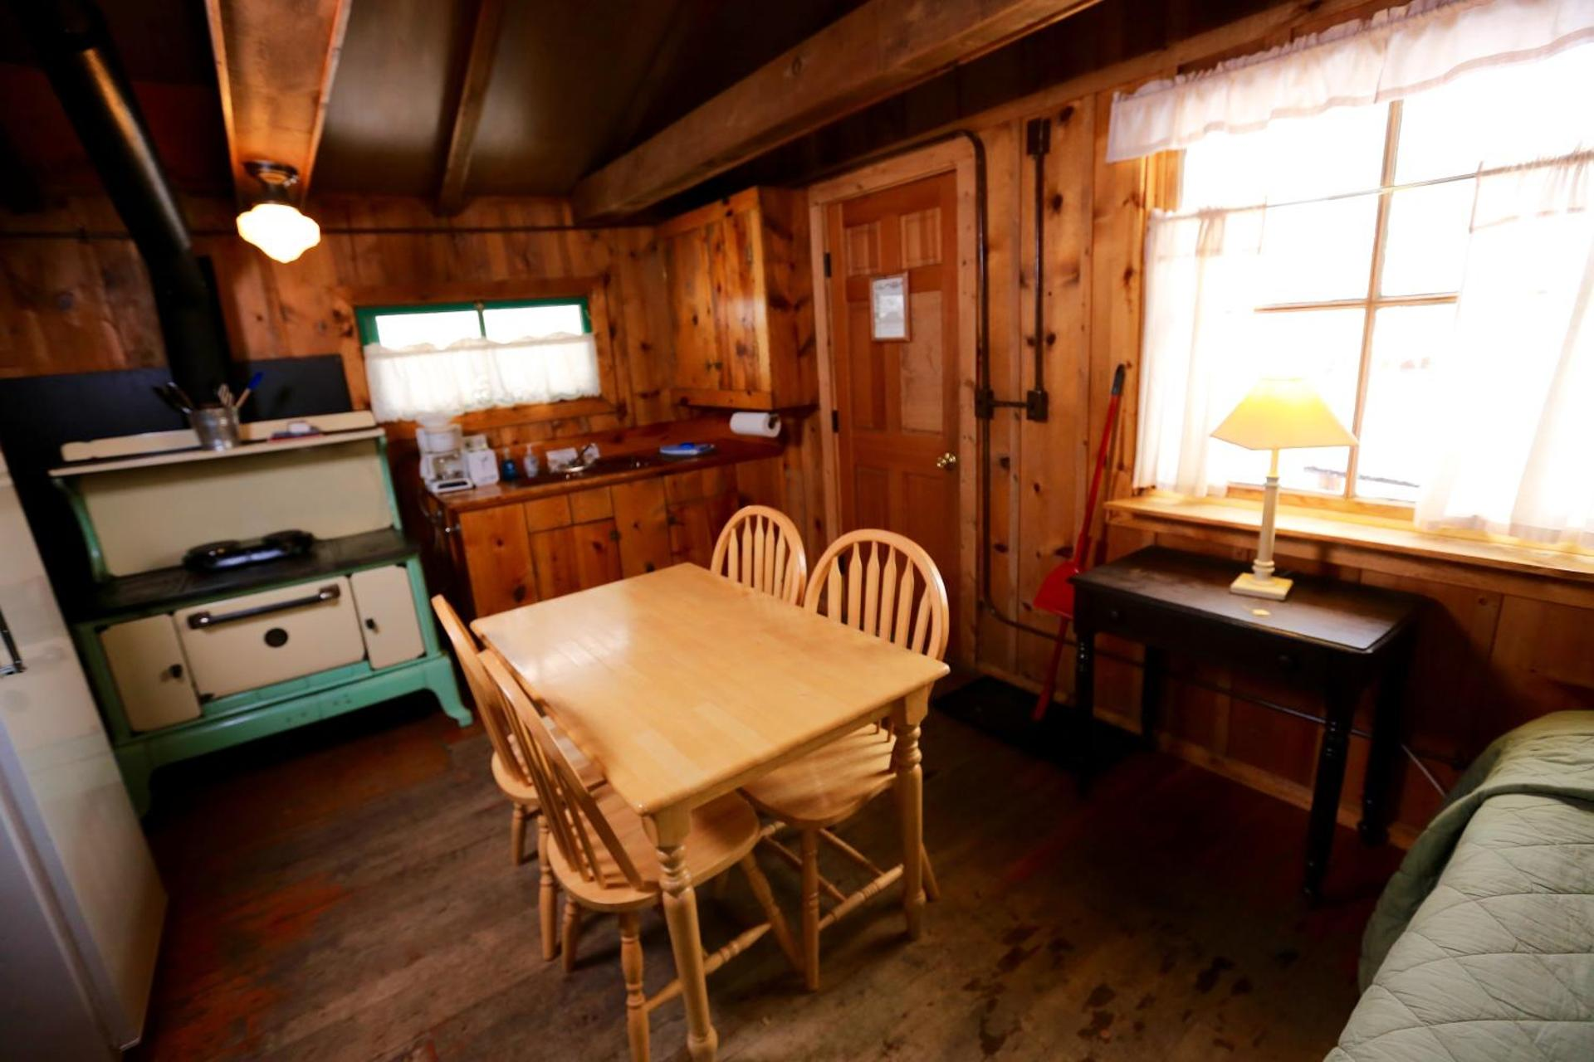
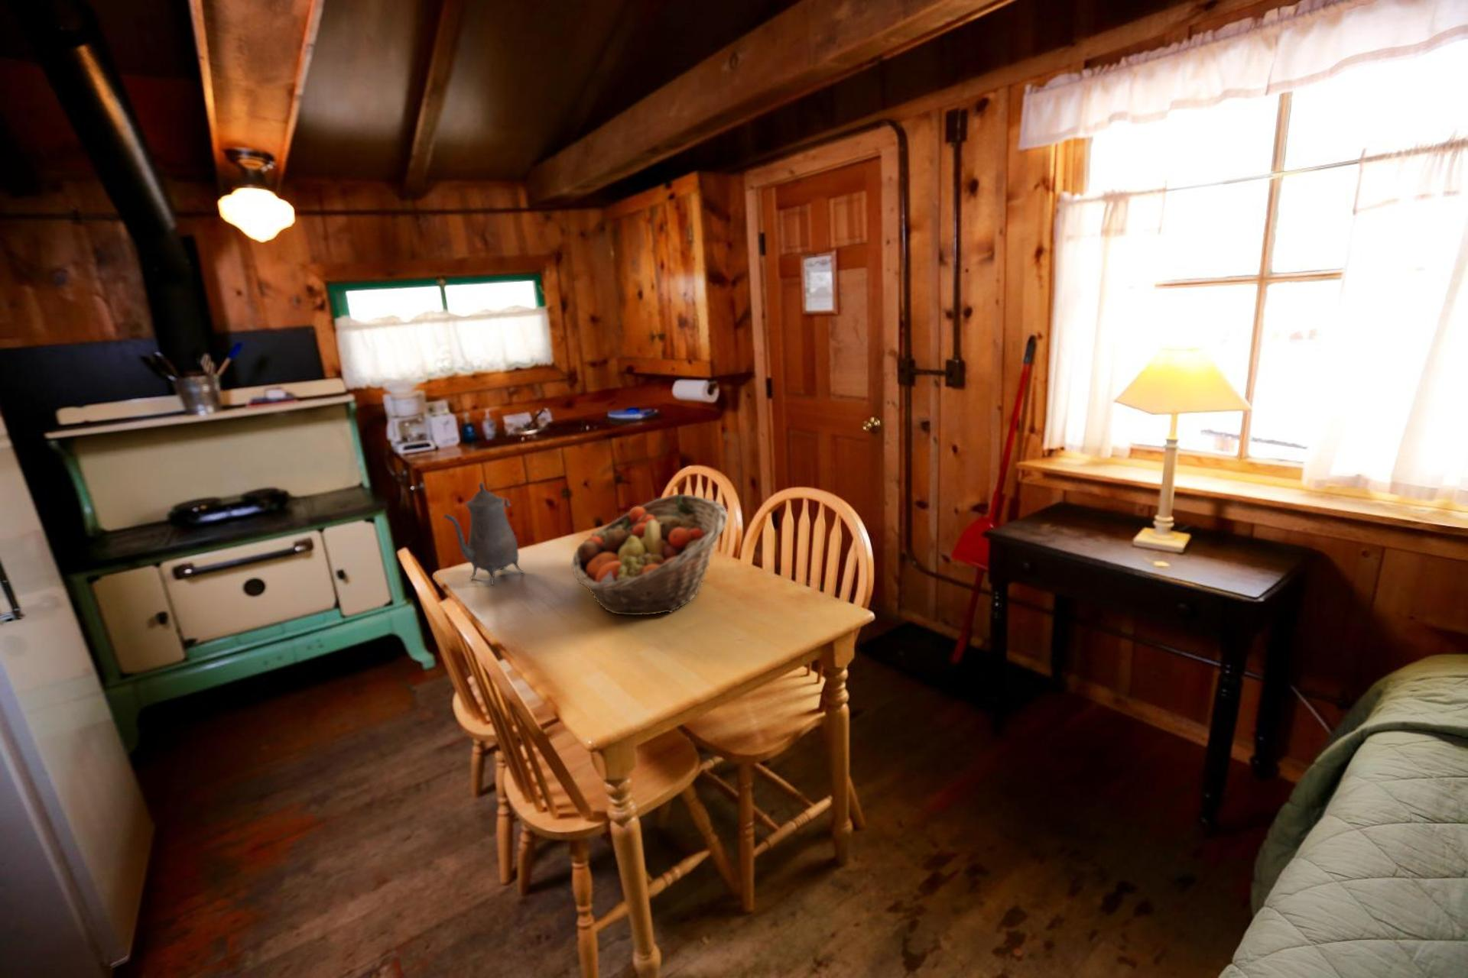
+ teapot (481, 532)
+ fruit basket (650, 551)
